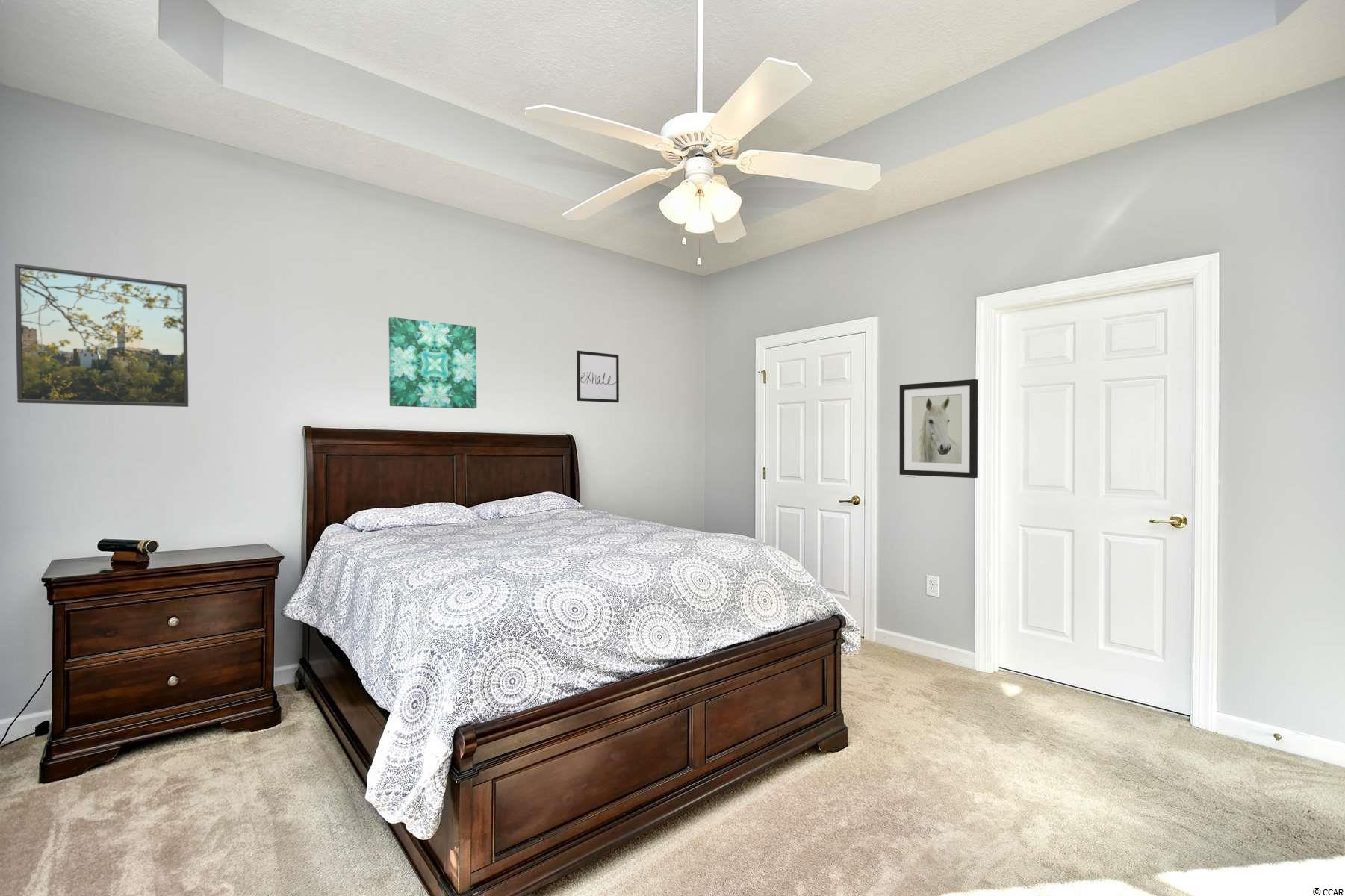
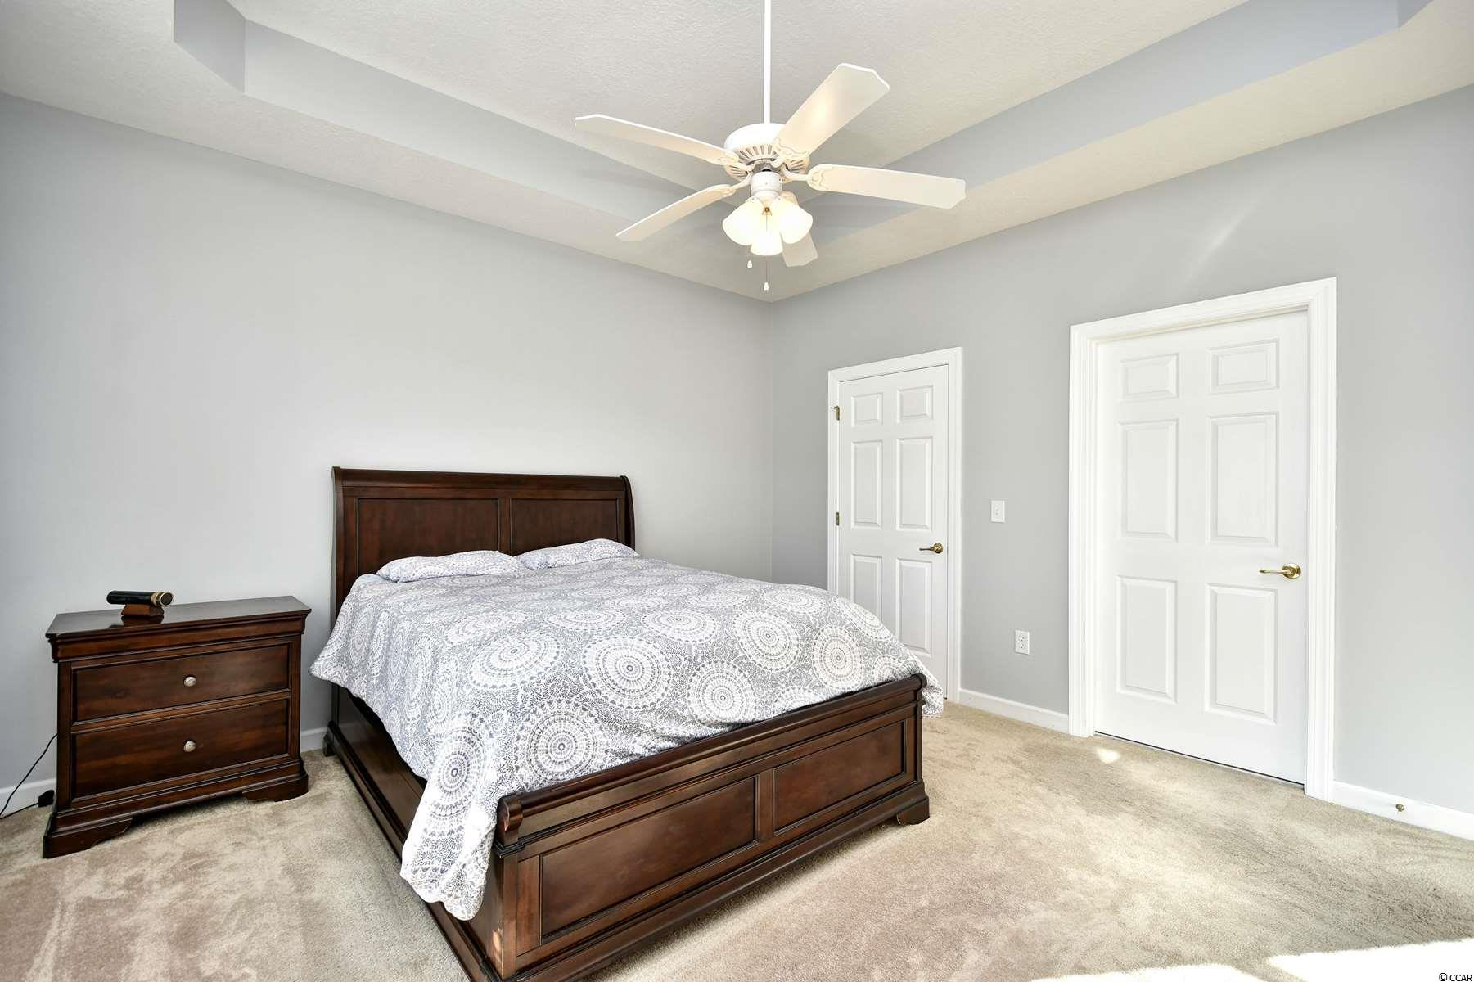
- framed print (107, 340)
- wall art (936, 429)
- wall art (434, 364)
- wall art (598, 377)
